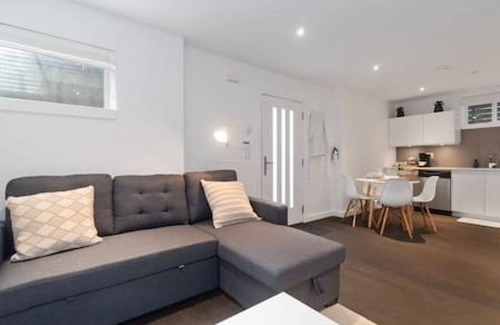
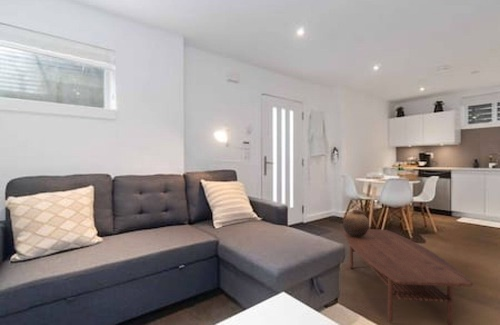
+ pottery (357, 223)
+ coffee table (390, 269)
